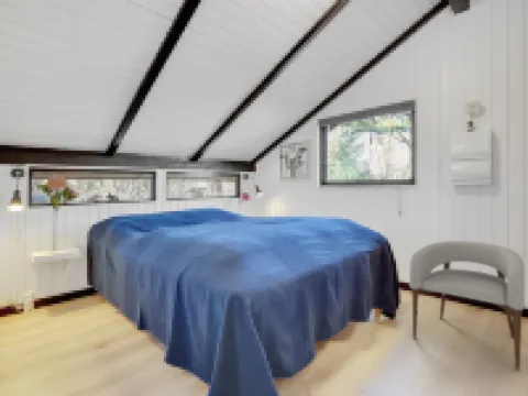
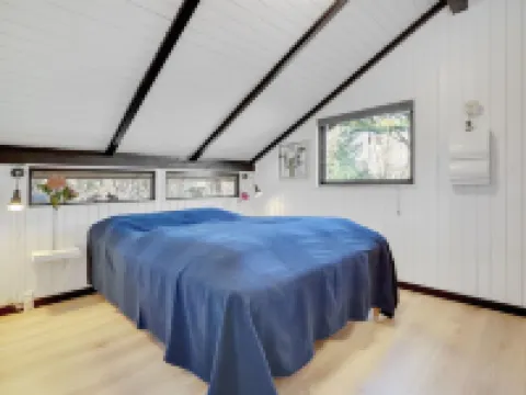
- armchair (466, 293)
